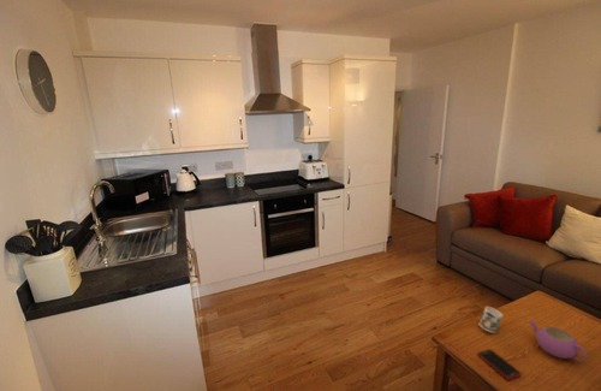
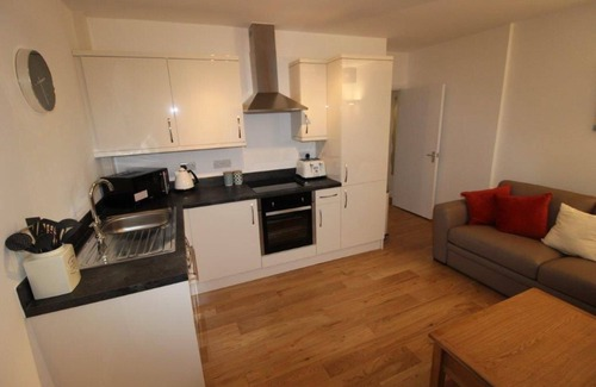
- mug (489, 318)
- teapot (554, 342)
- cell phone (498, 363)
